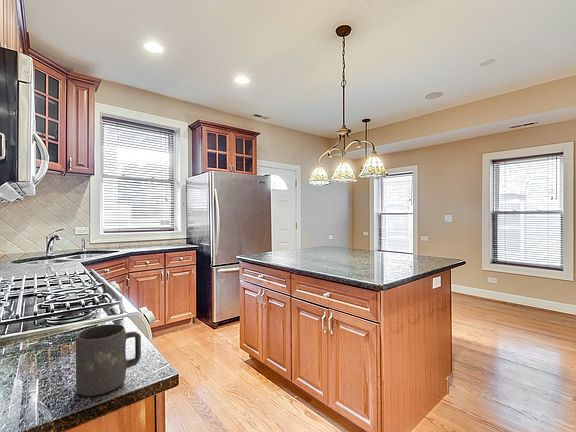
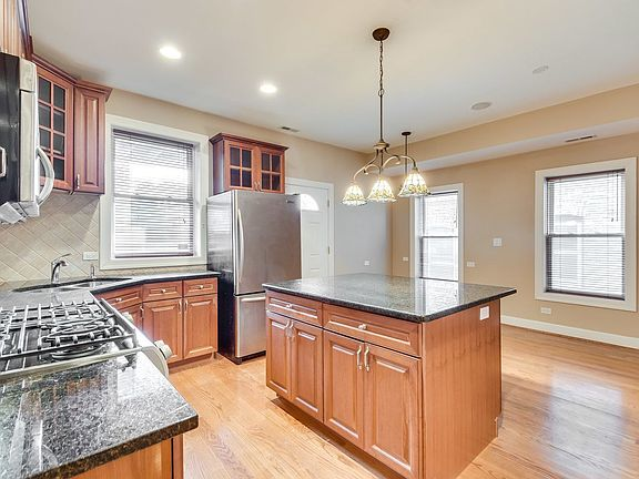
- mug (110, 355)
